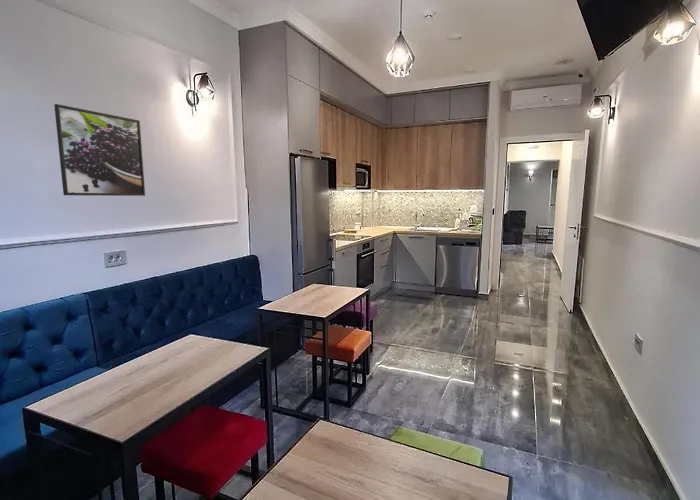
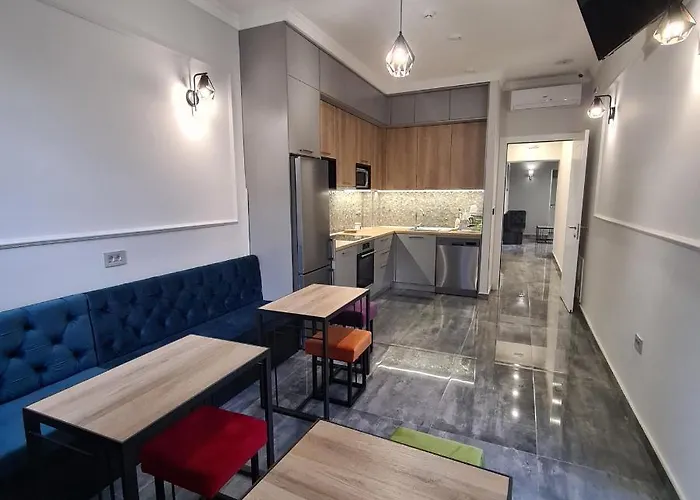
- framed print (104, 154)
